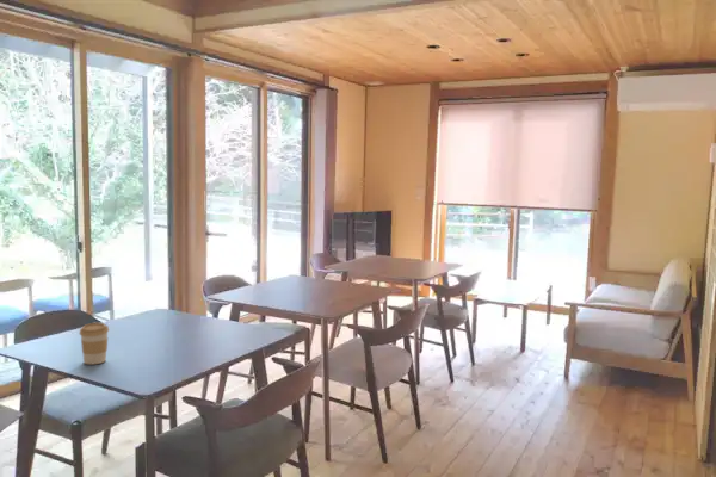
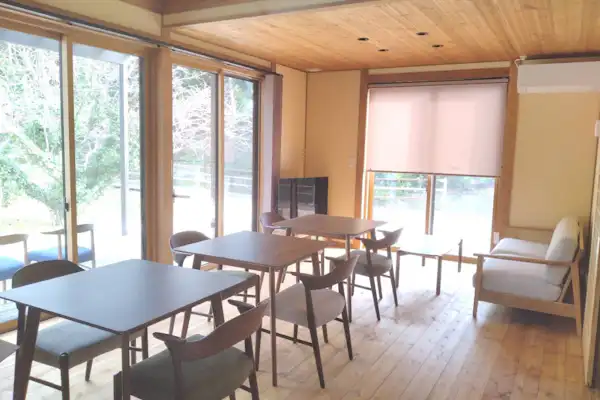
- coffee cup (94, 342)
